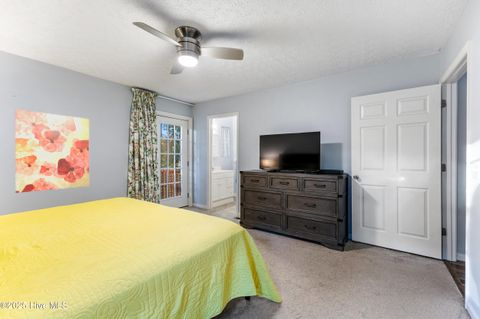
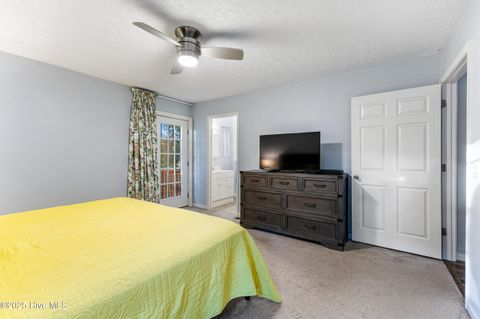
- wall art (56, 151)
